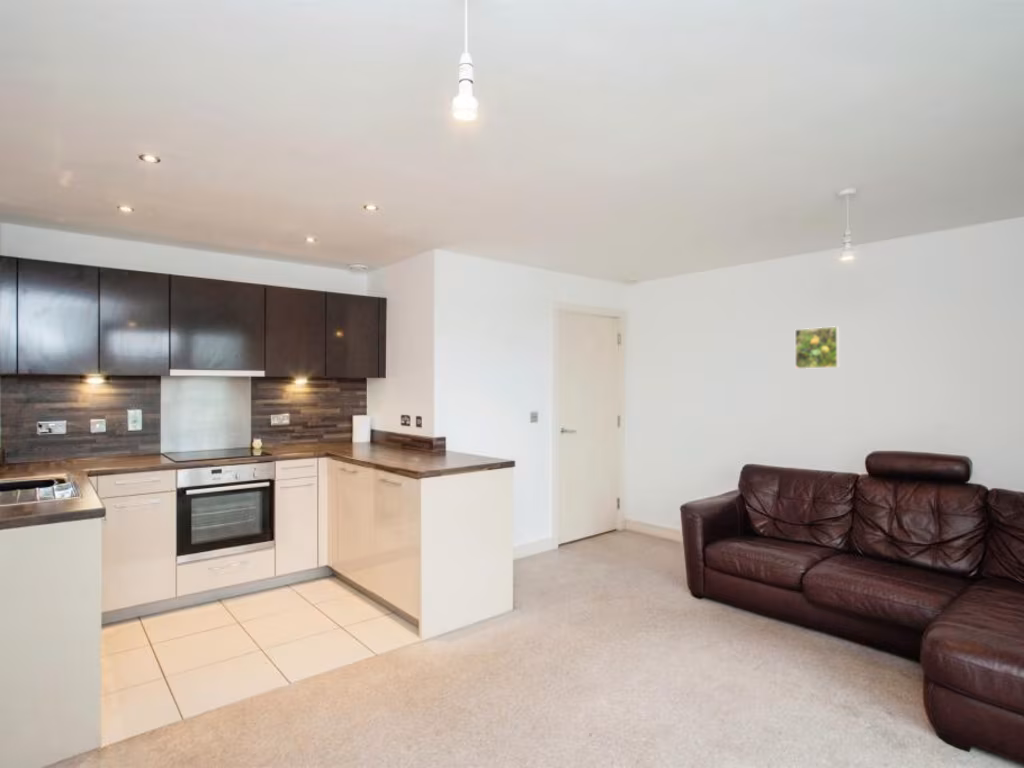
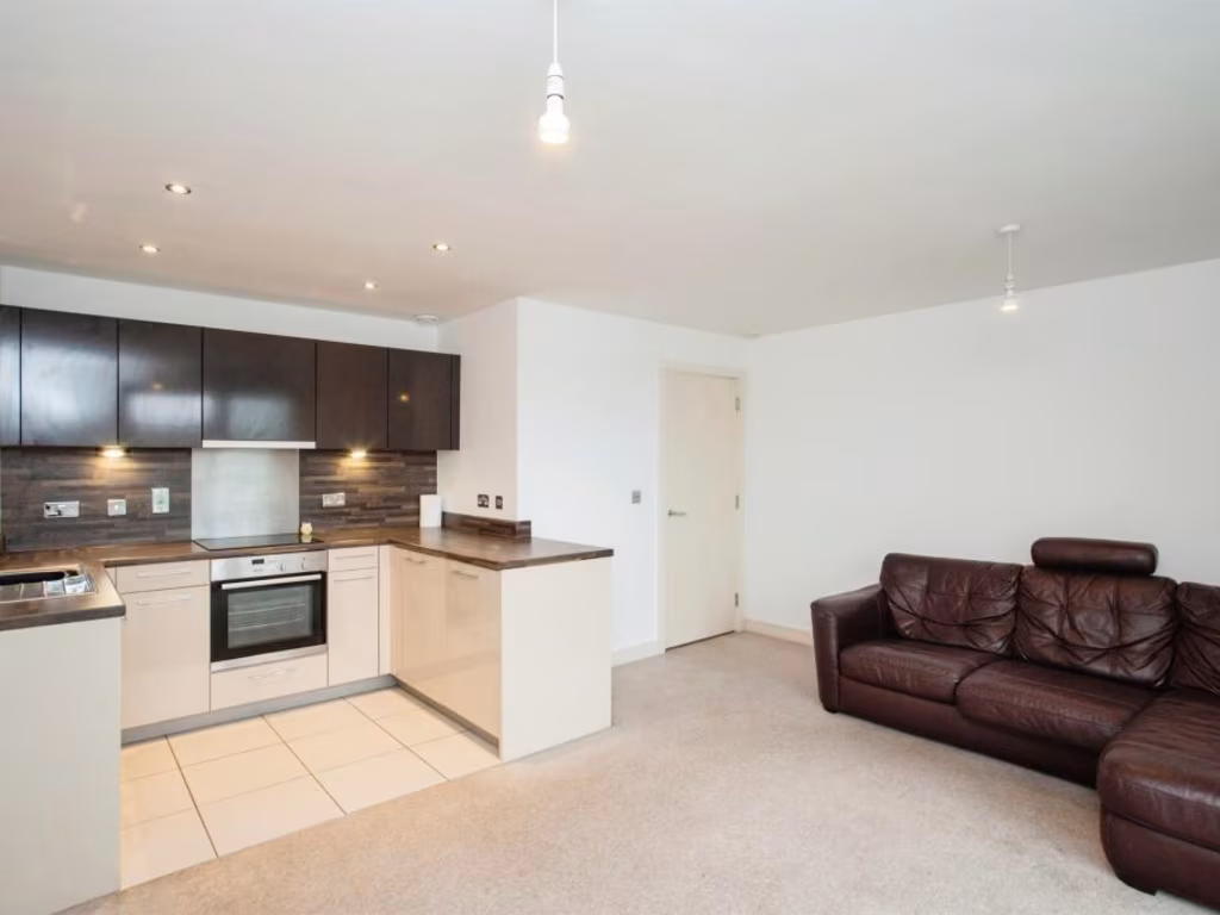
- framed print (816, 348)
